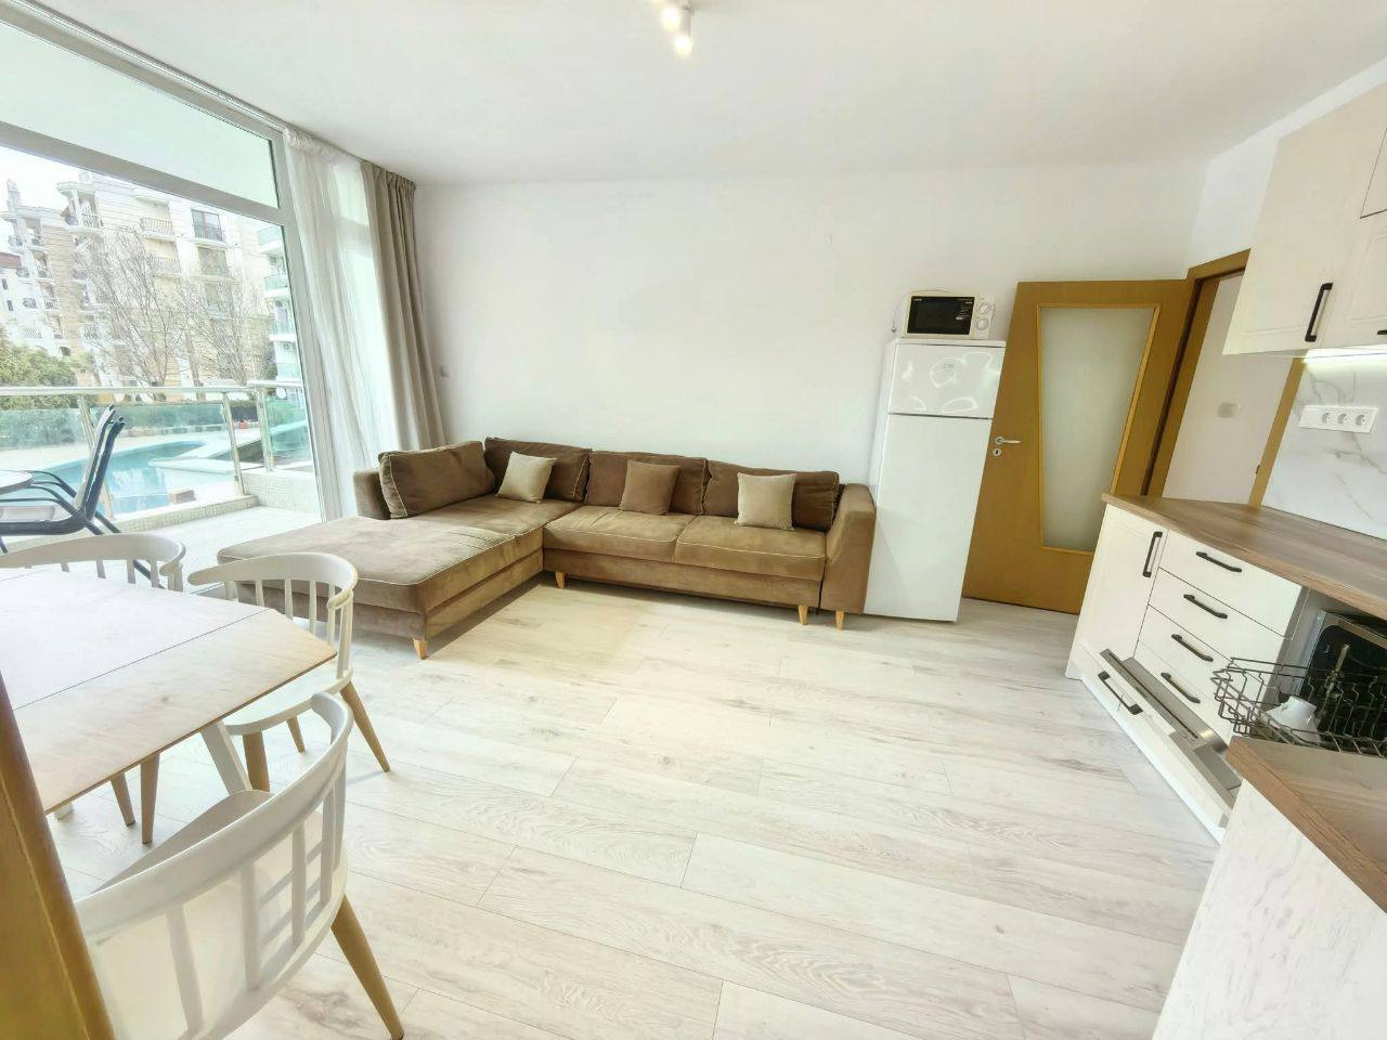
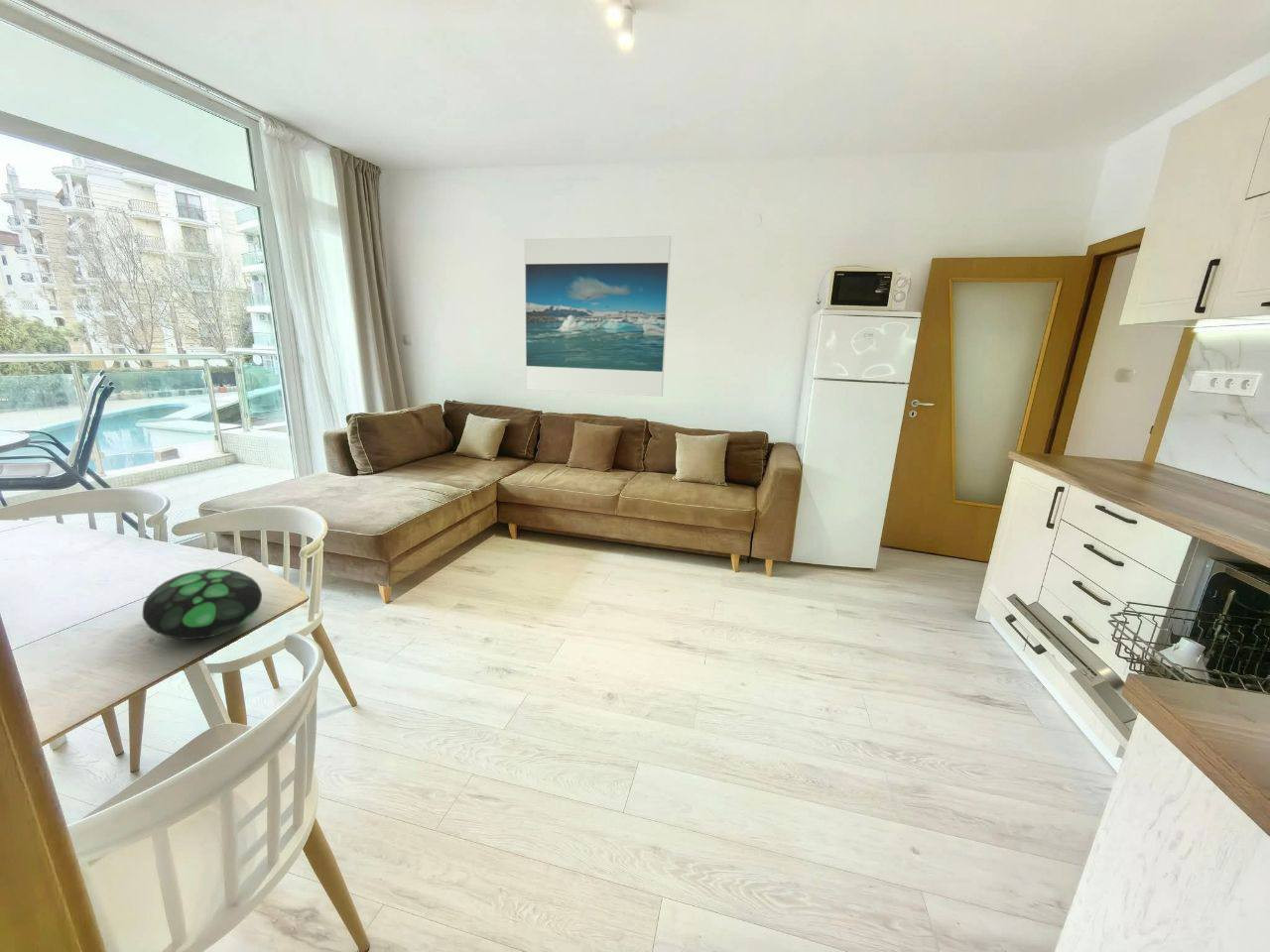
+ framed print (593, 317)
+ decorative egg (204, 601)
